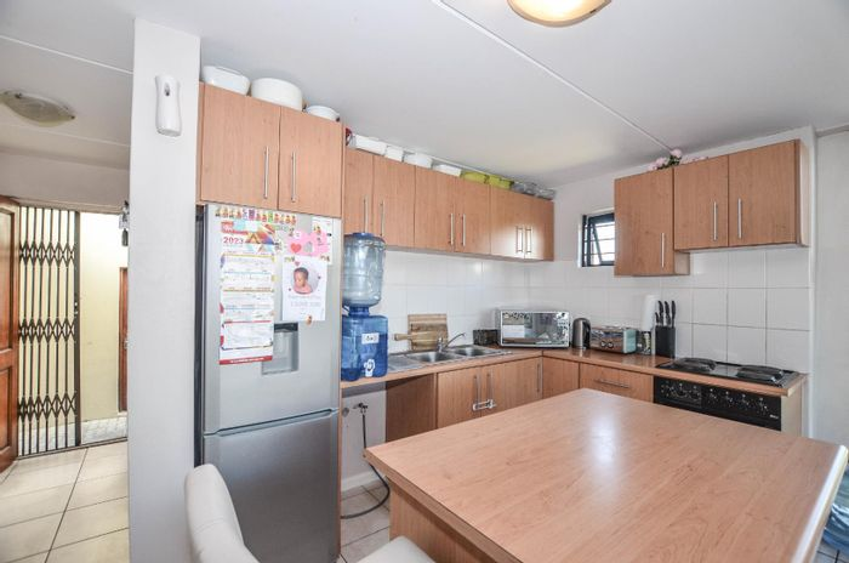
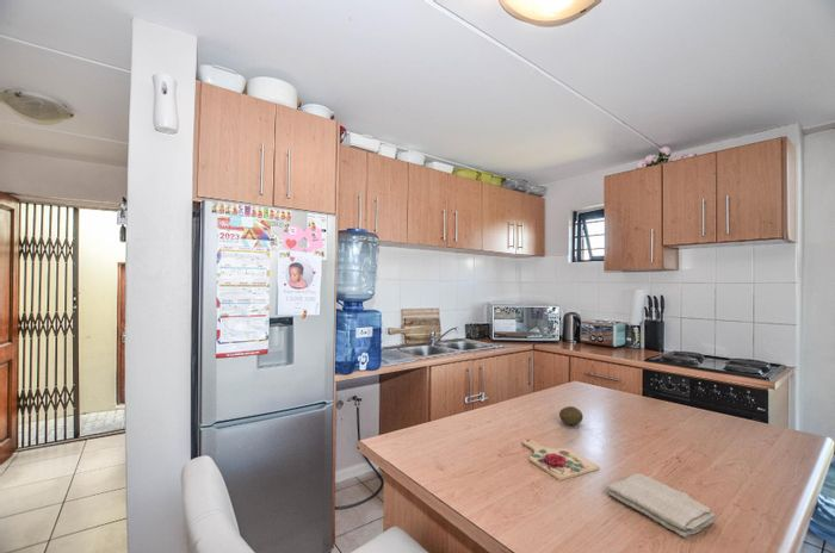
+ cutting board (550, 452)
+ fruit (570, 415)
+ washcloth (657, 501)
